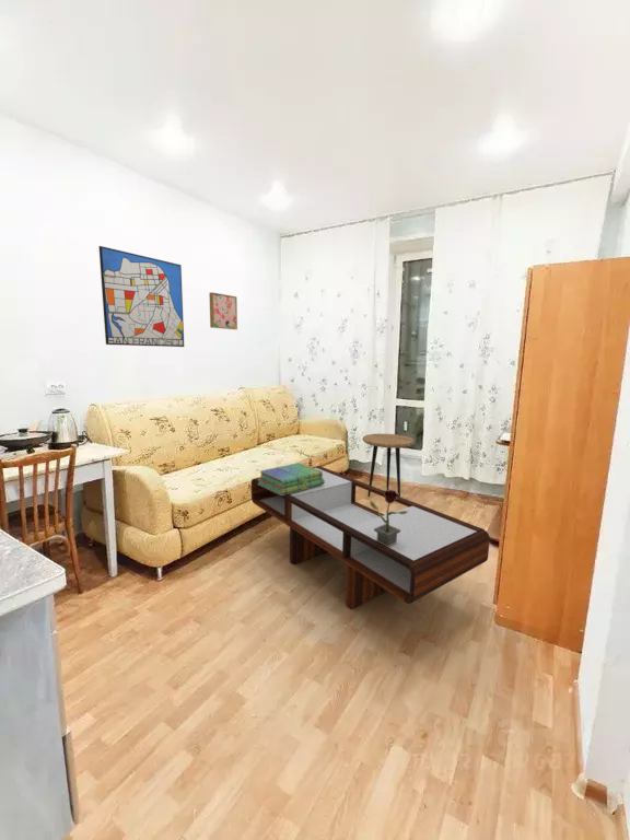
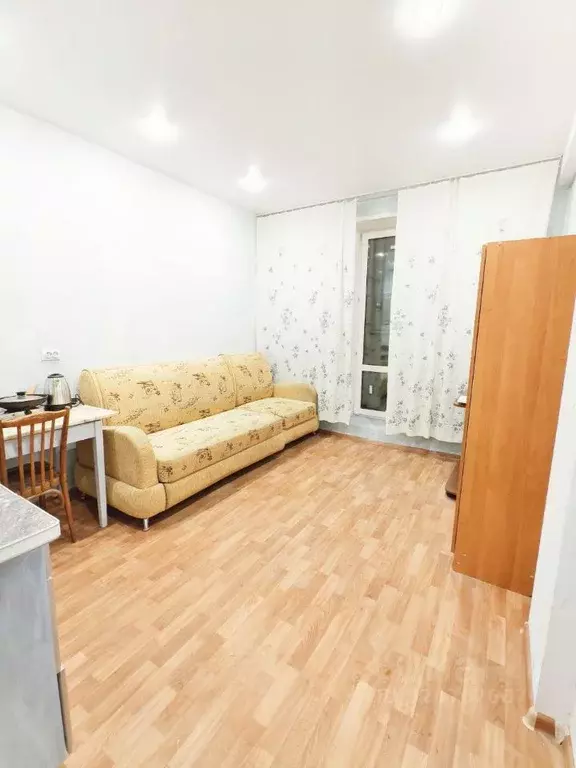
- side table (387, 467)
- coffee table (349, 535)
- wall art (145, 302)
- stack of books (291, 477)
- wall art (223, 312)
- potted flower (387, 515)
